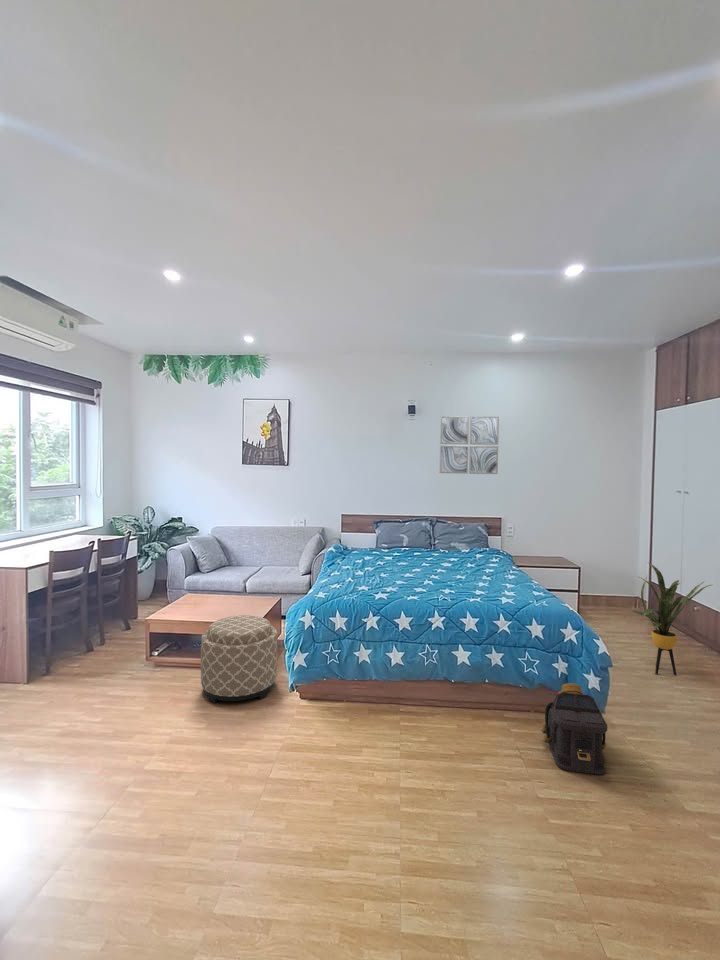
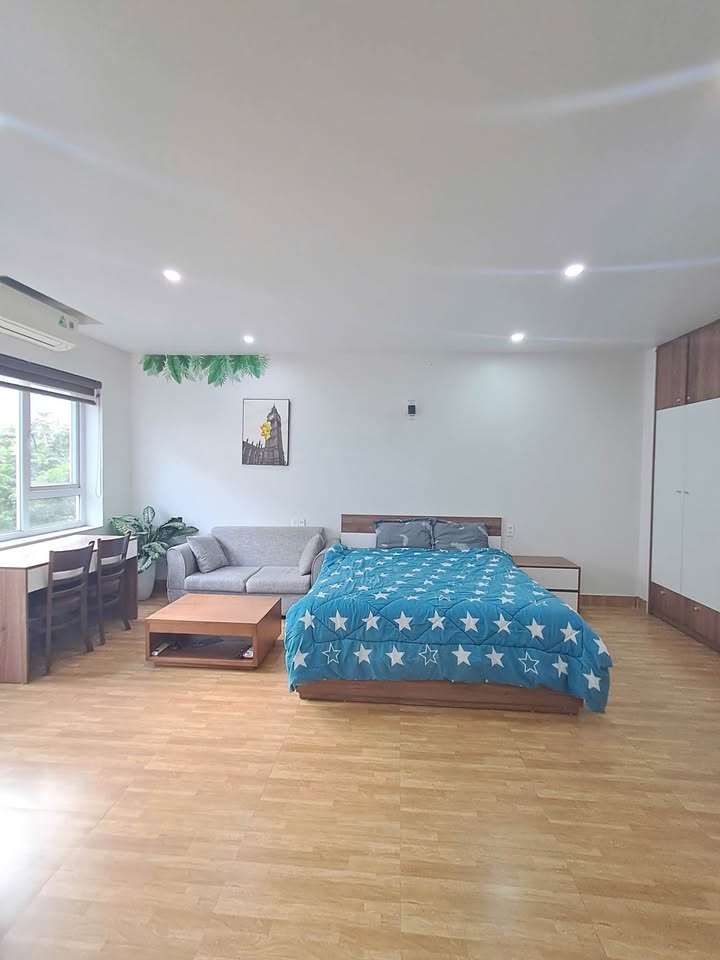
- wall art (470, 446)
- ottoman (239, 655)
- house plant (667, 620)
- backpack (574, 719)
